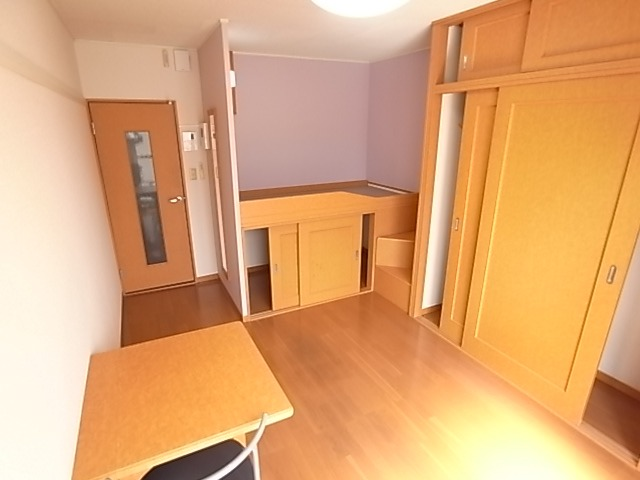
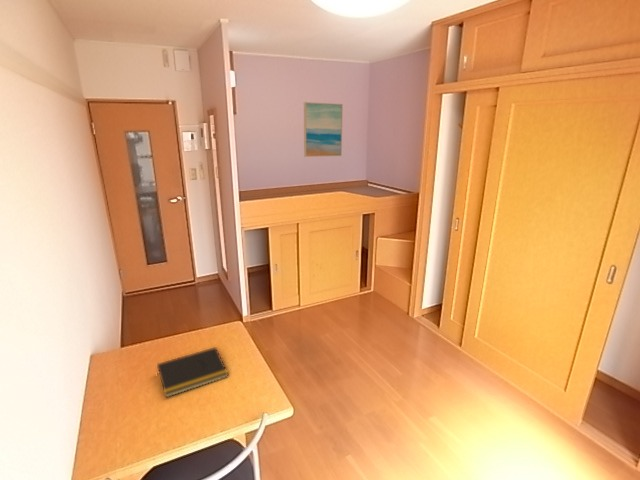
+ wall art (323, 130)
+ notepad (192, 370)
